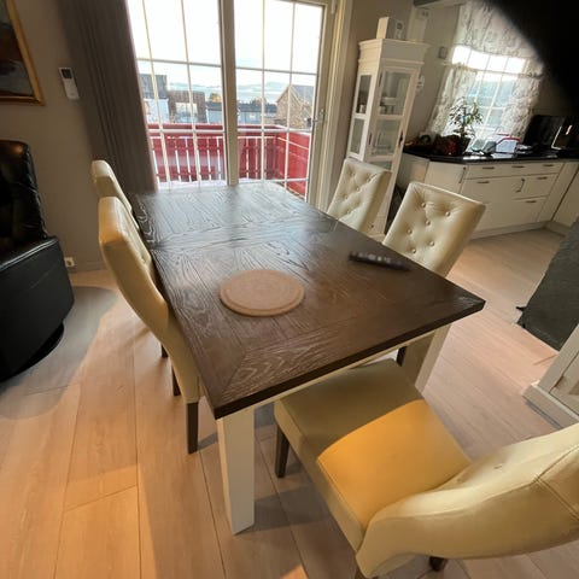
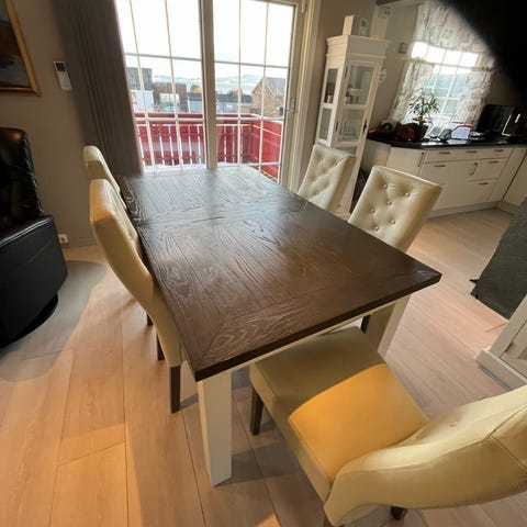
- plate (262, 288)
- remote control (379, 261)
